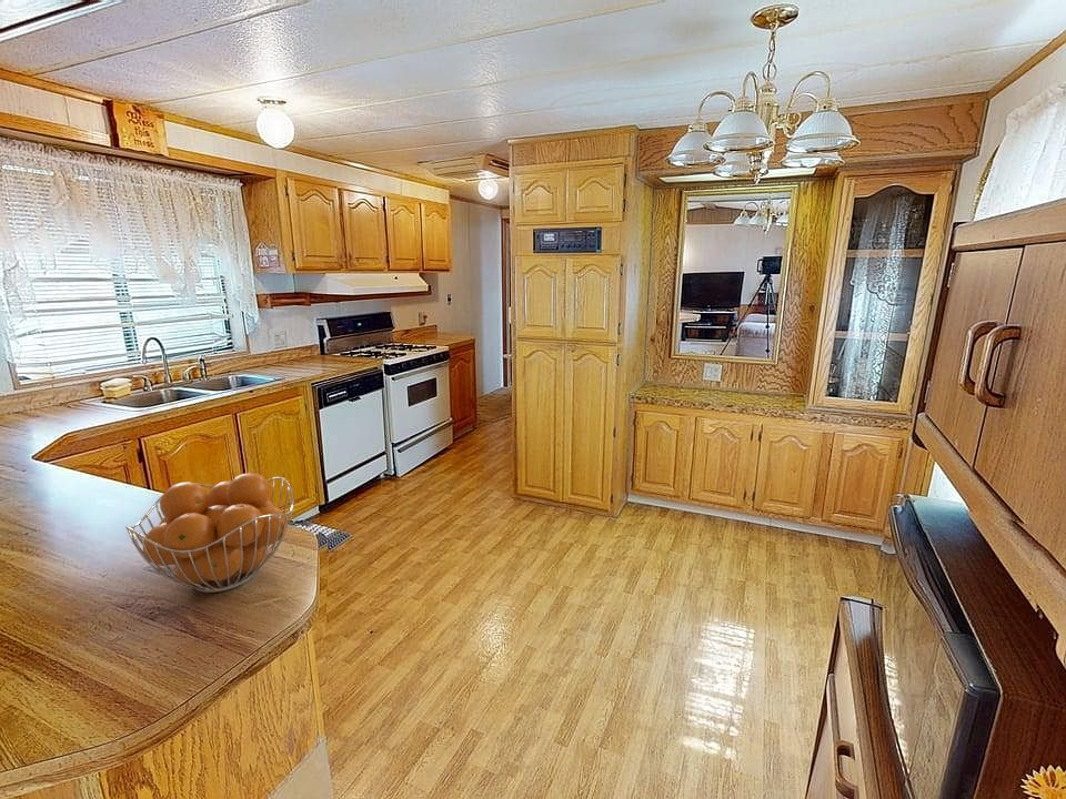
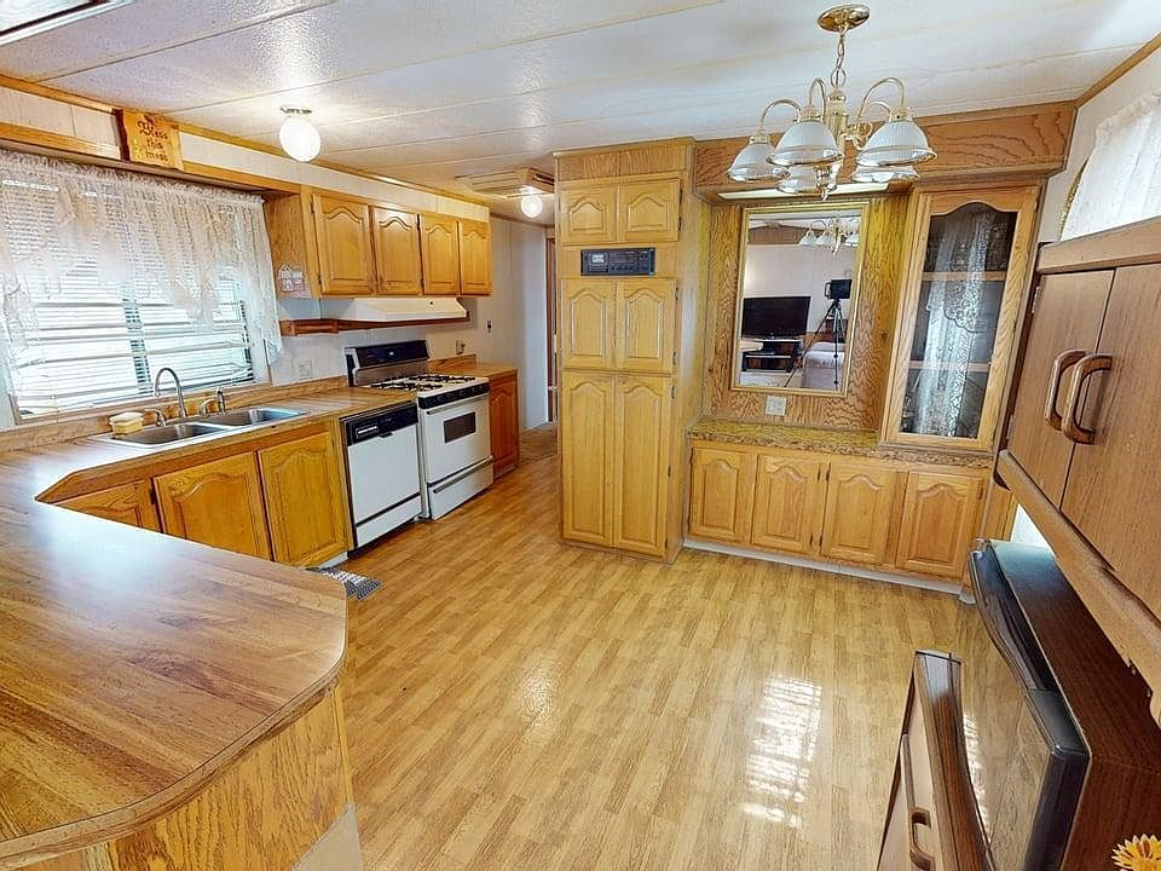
- fruit basket (219, 529)
